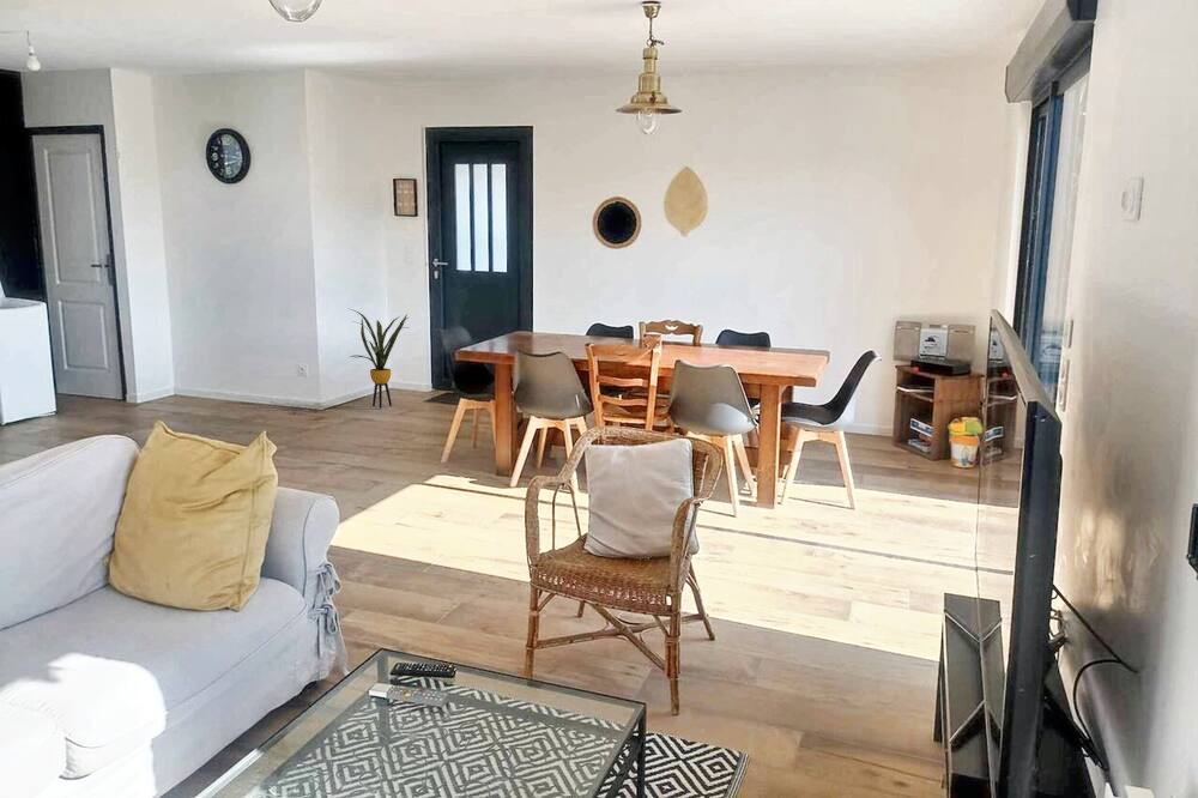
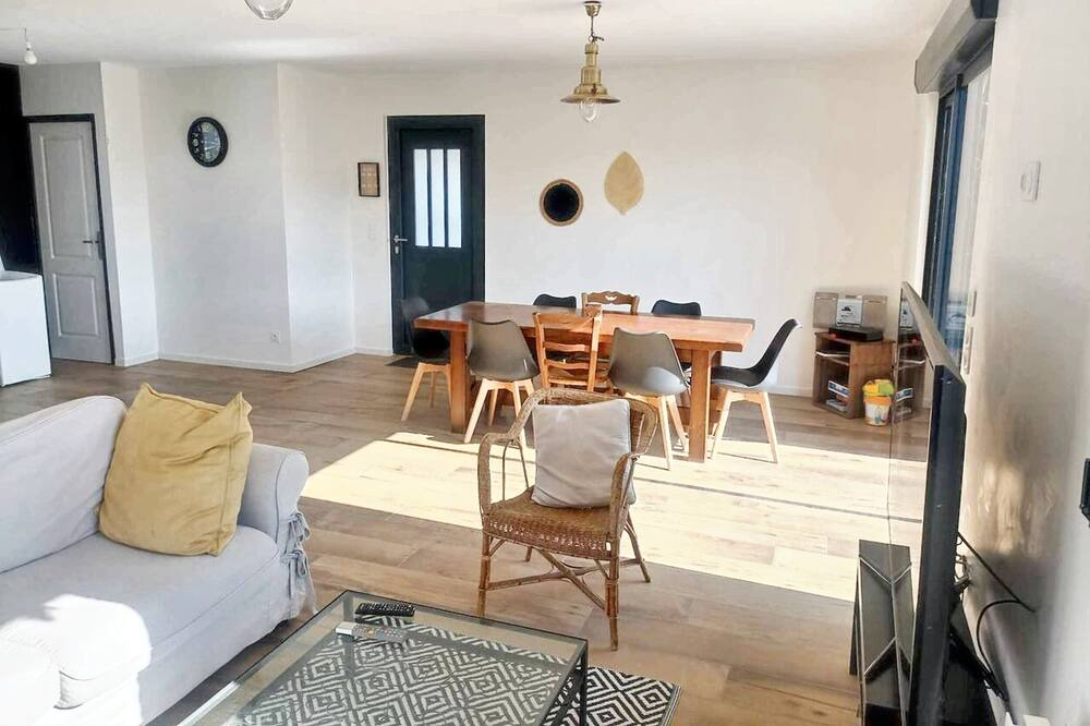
- house plant (380, 357)
